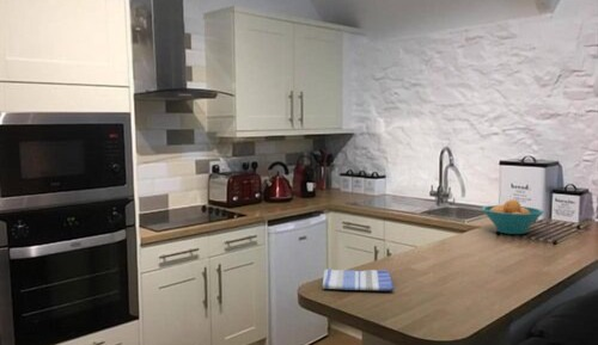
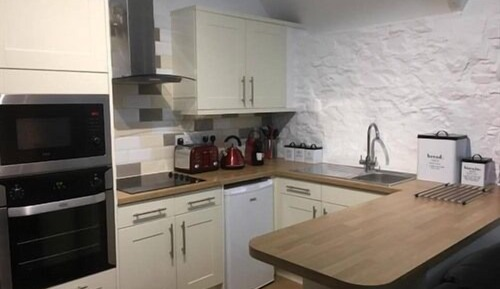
- dish towel (356, 278)
- fruit bowl (511, 215)
